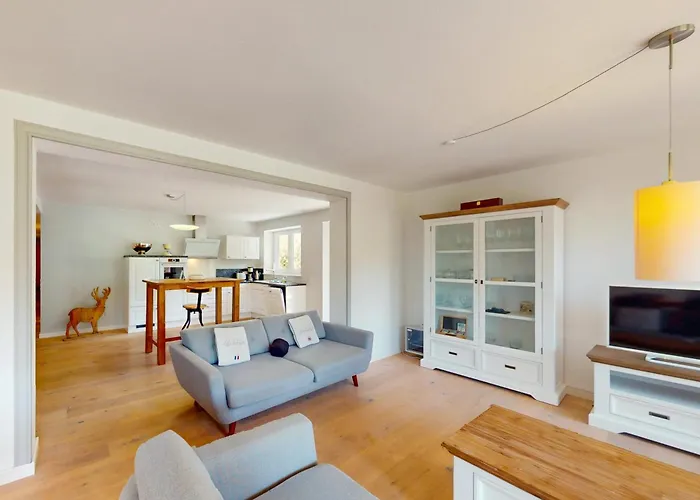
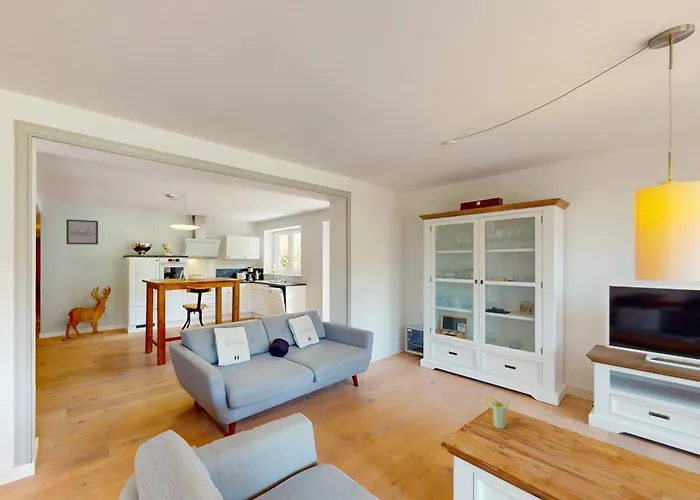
+ wall art (82, 232)
+ cup (497, 411)
